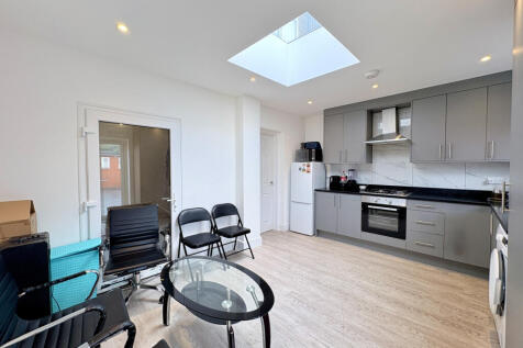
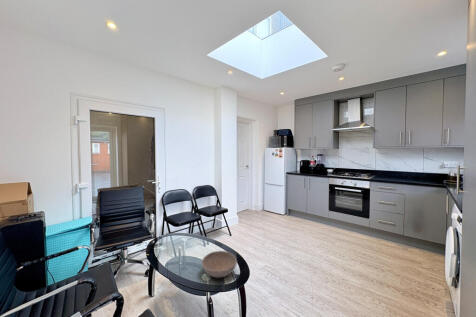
+ bowl (219, 265)
